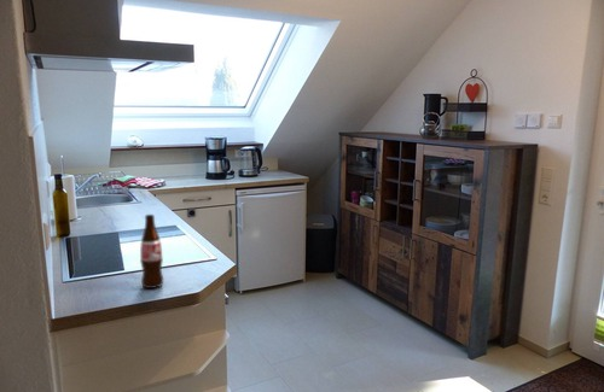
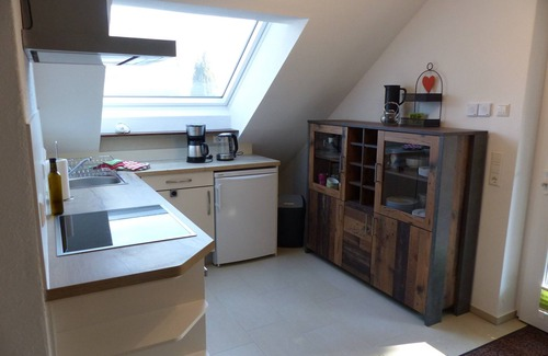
- bottle (151, 250)
